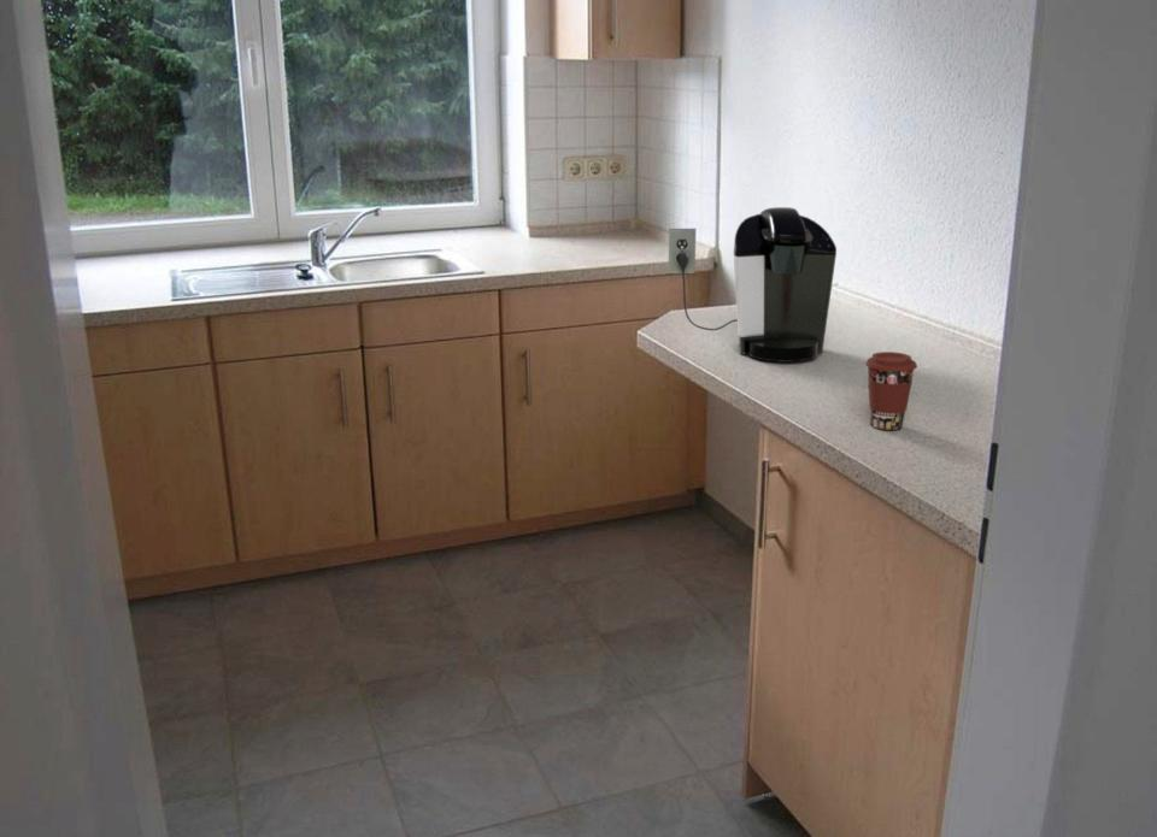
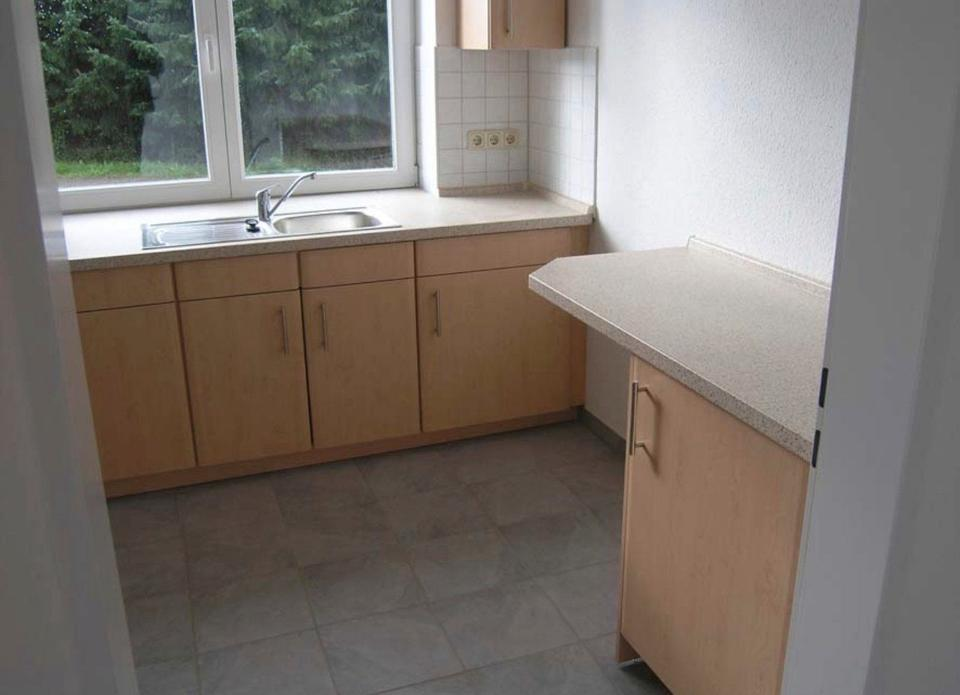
- coffee maker (752, 281)
- coffee cup (888, 390)
